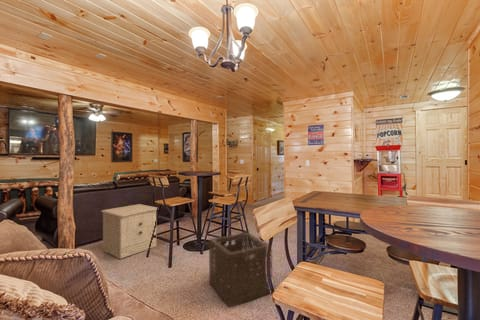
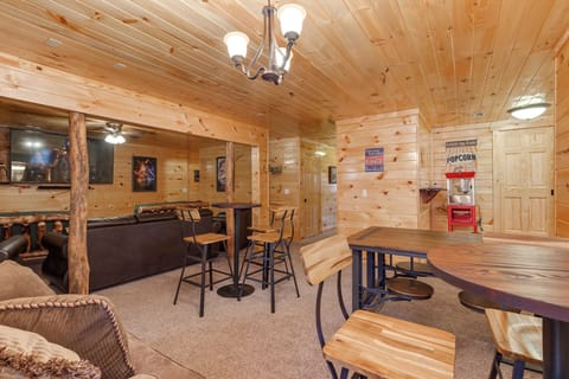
- nightstand (131, 229)
- storage basket (239, 264)
